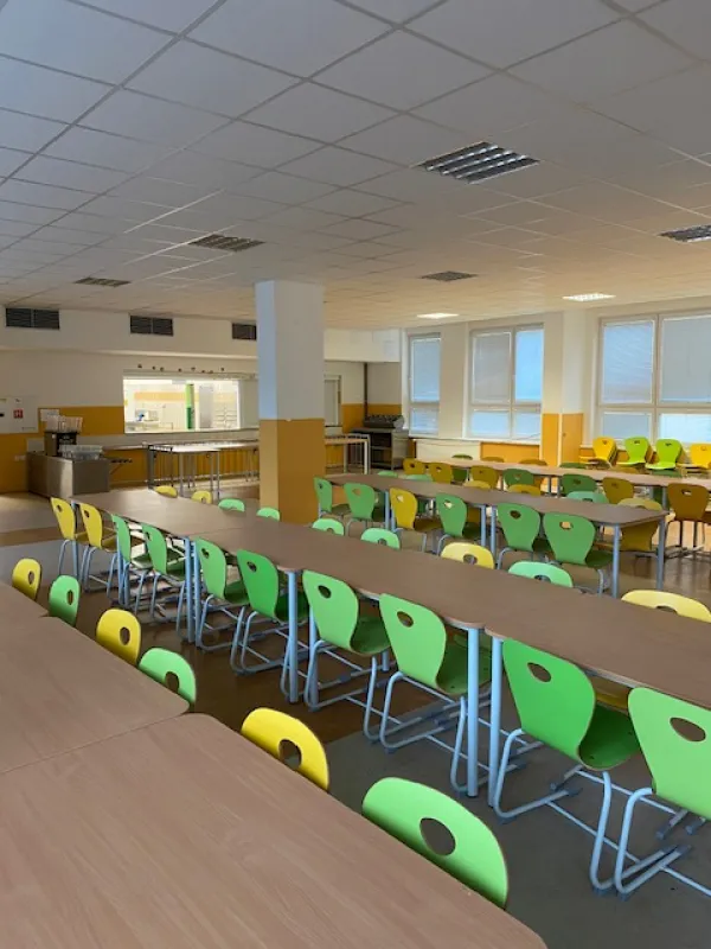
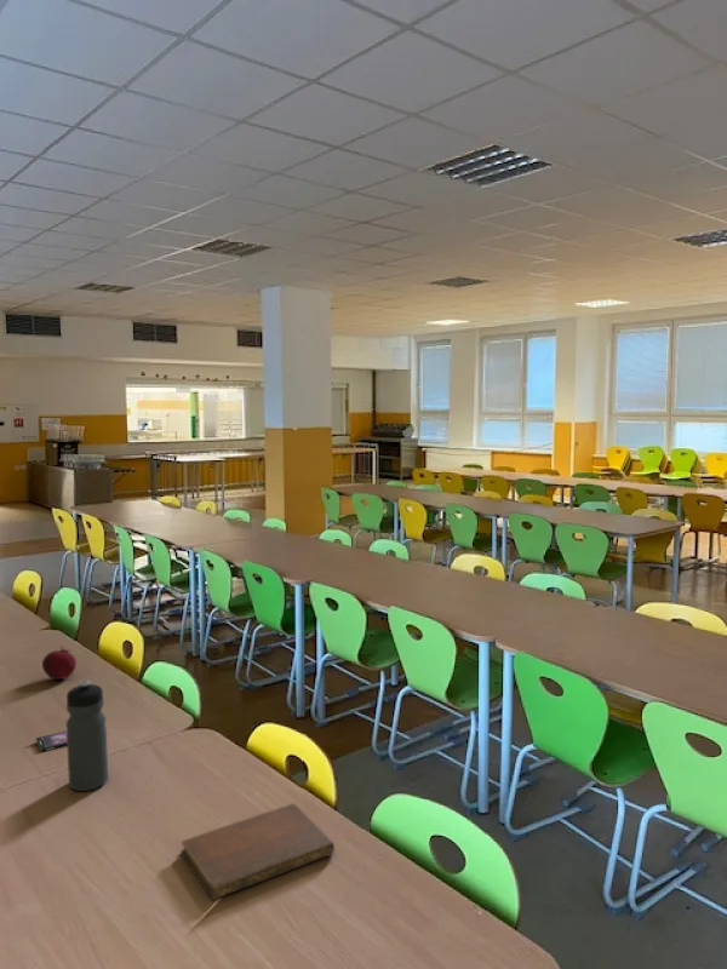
+ smartphone (65, 736)
+ water bottle (86, 732)
+ notebook (257, 847)
+ fruit (59, 663)
